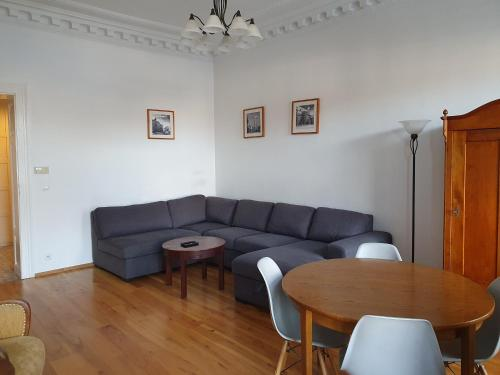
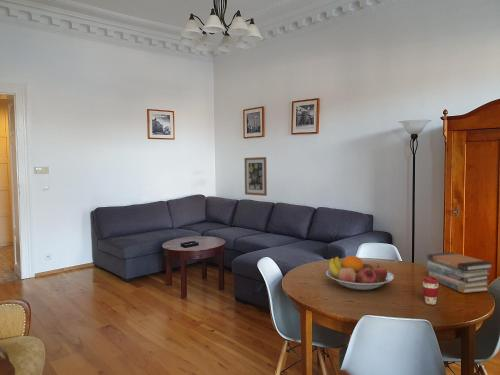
+ wall art (255, 176)
+ fruit bowl (359, 271)
+ book stack (457, 271)
+ coffee cup (430, 290)
